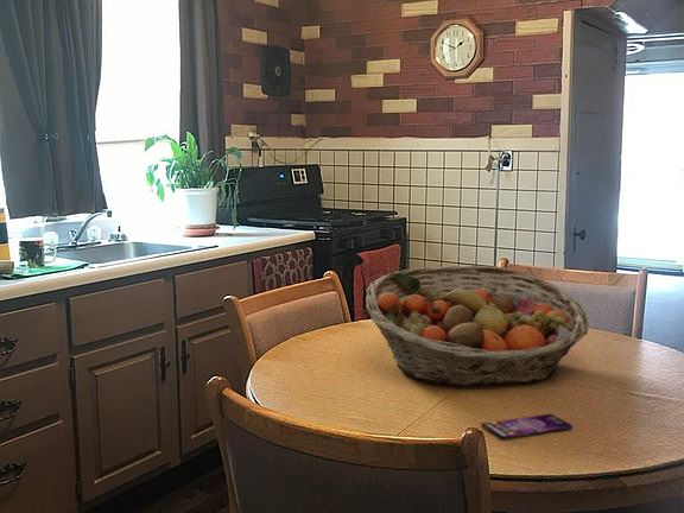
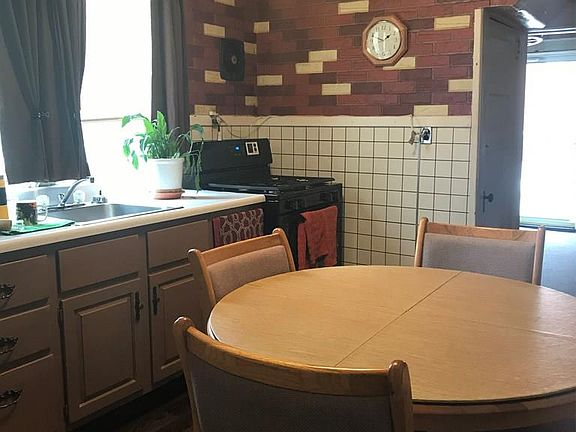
- smartphone (526, 425)
- fruit basket (474, 322)
